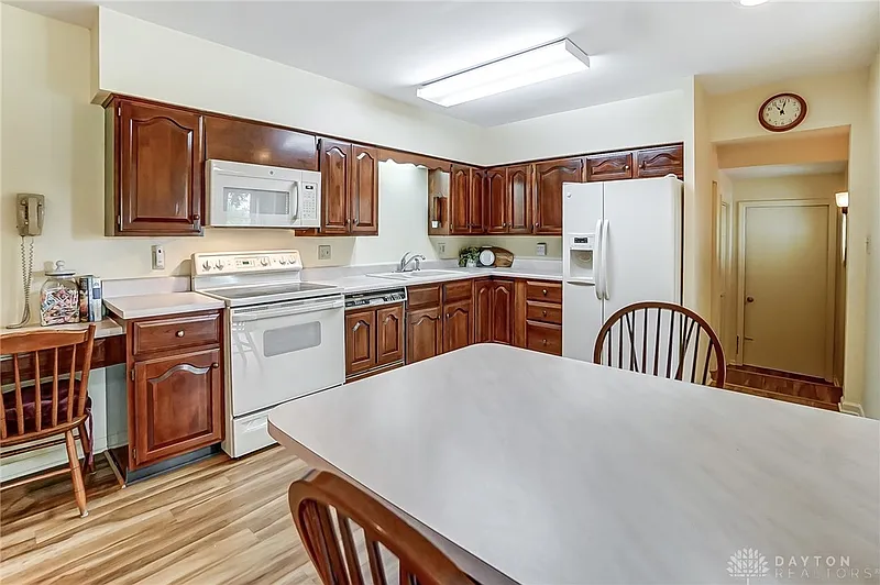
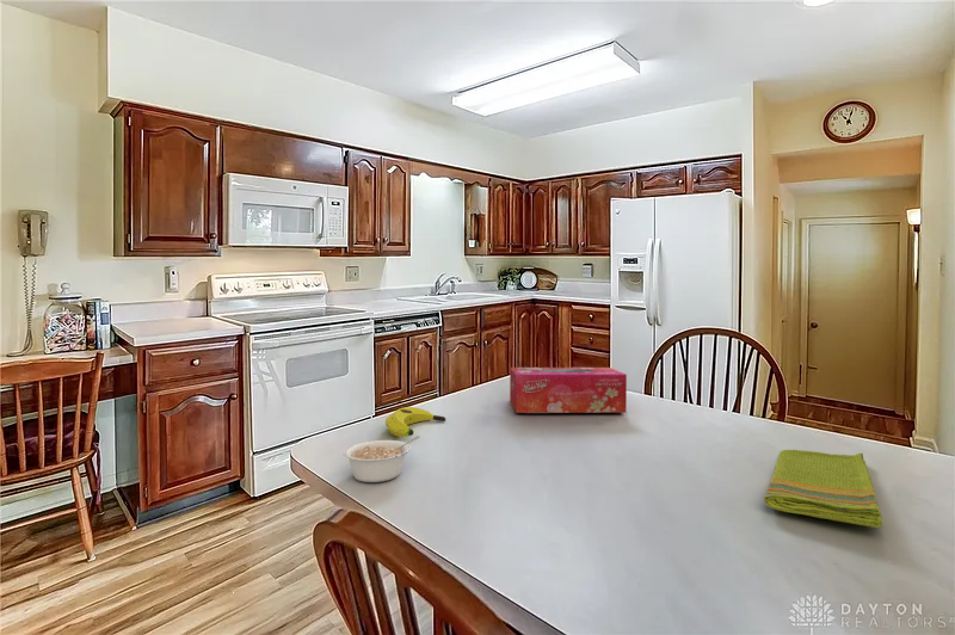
+ dish towel (820, 476)
+ banana (417, 419)
+ tissue box (565, 388)
+ legume (378, 458)
